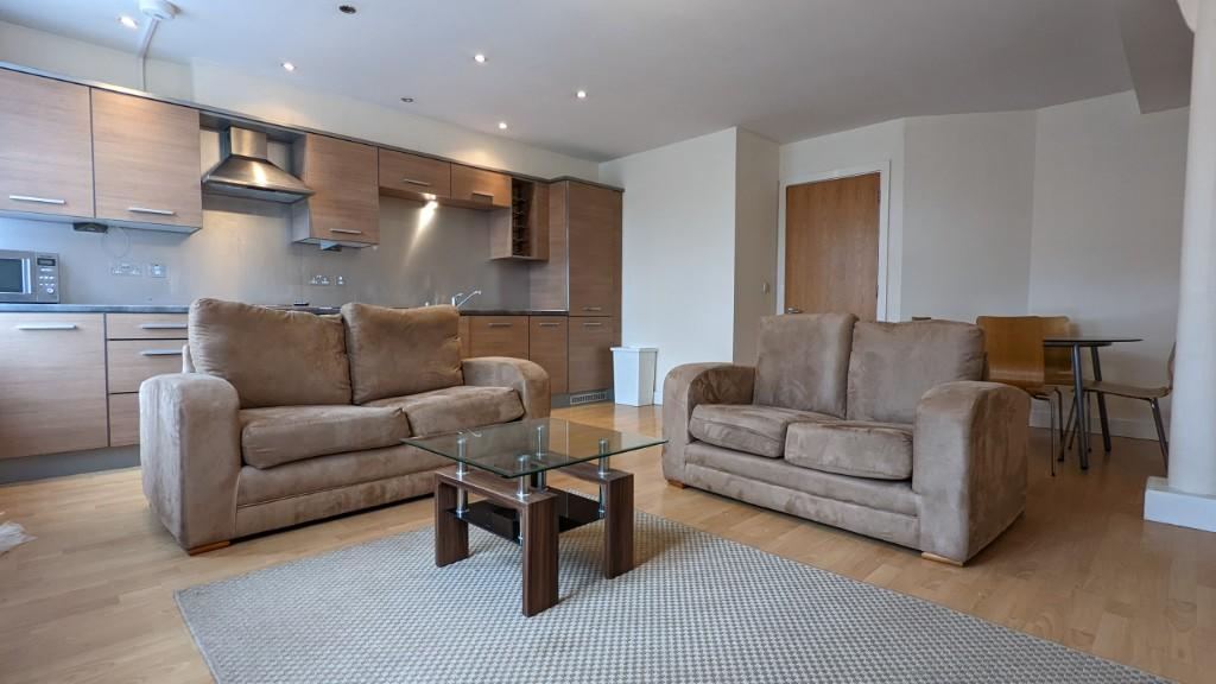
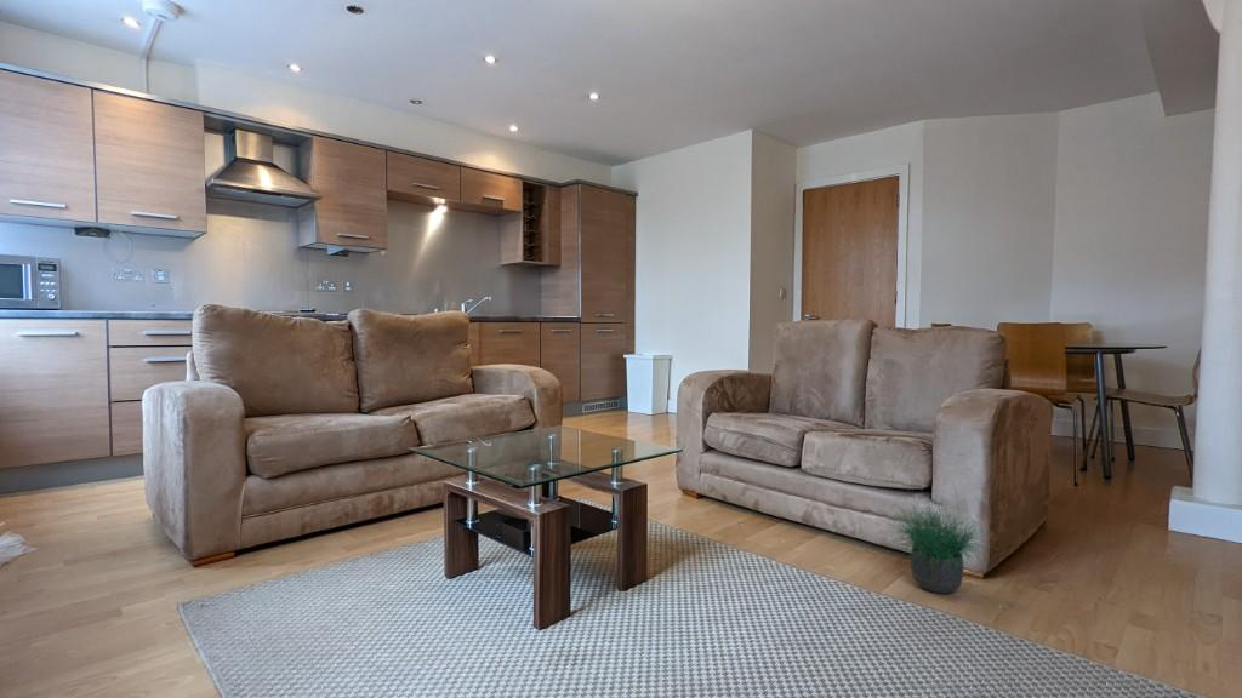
+ potted plant (936, 534)
